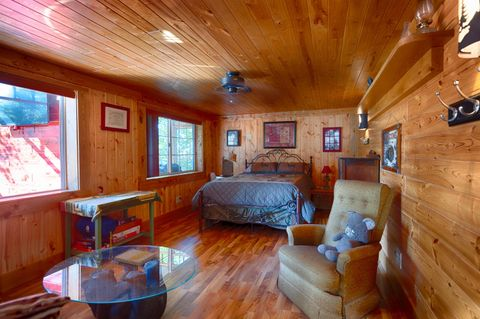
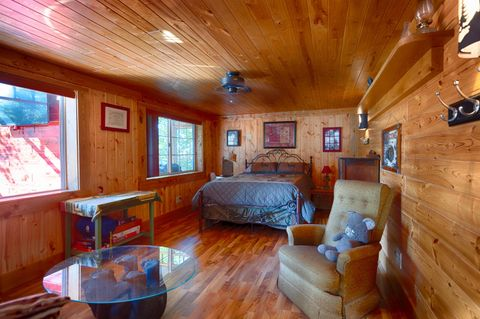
- book (135, 256)
